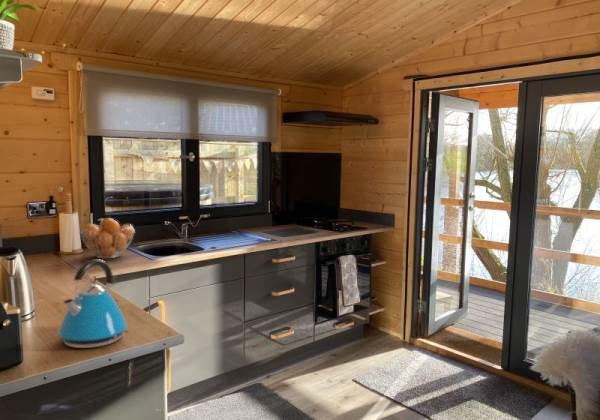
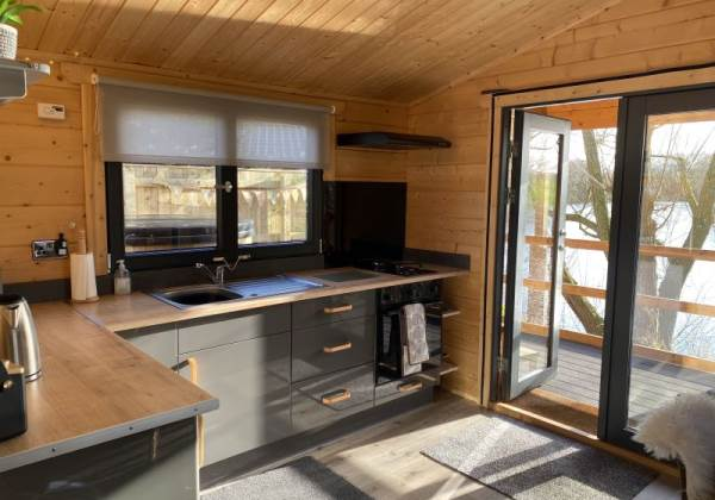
- kettle (94, 298)
- fruit basket (108, 237)
